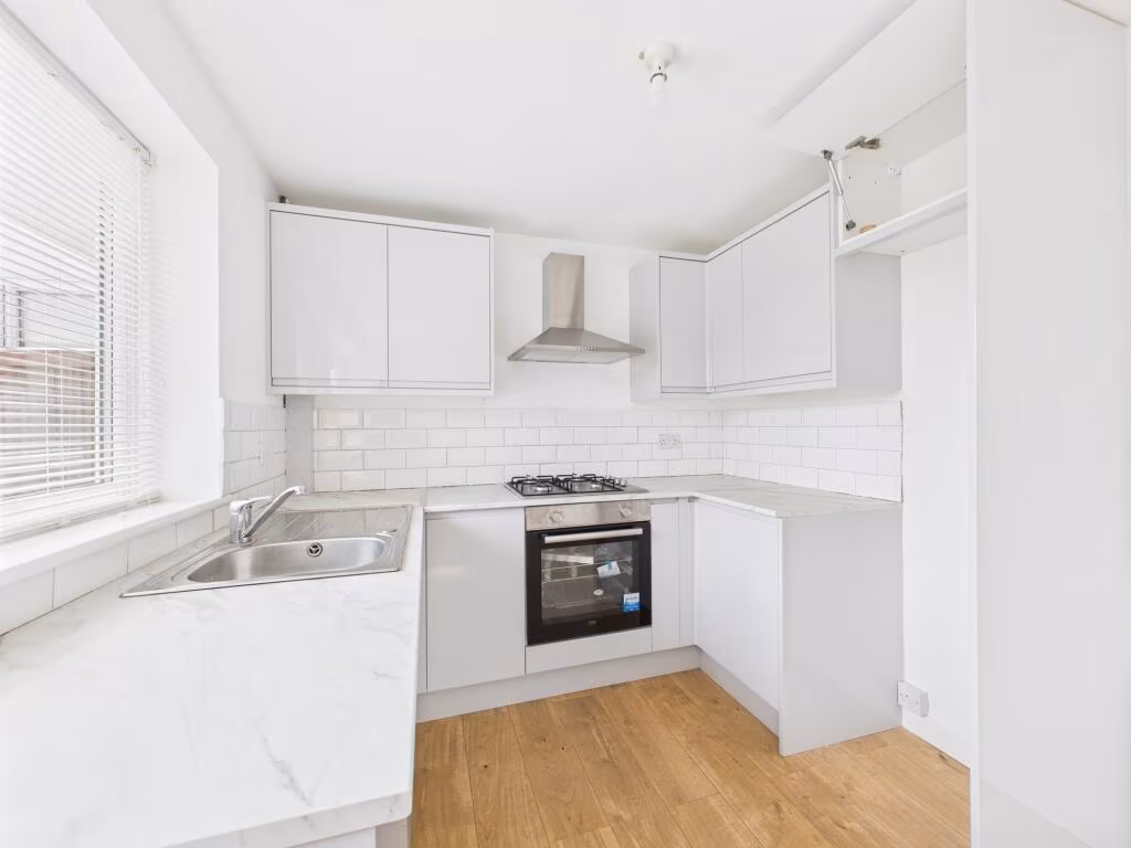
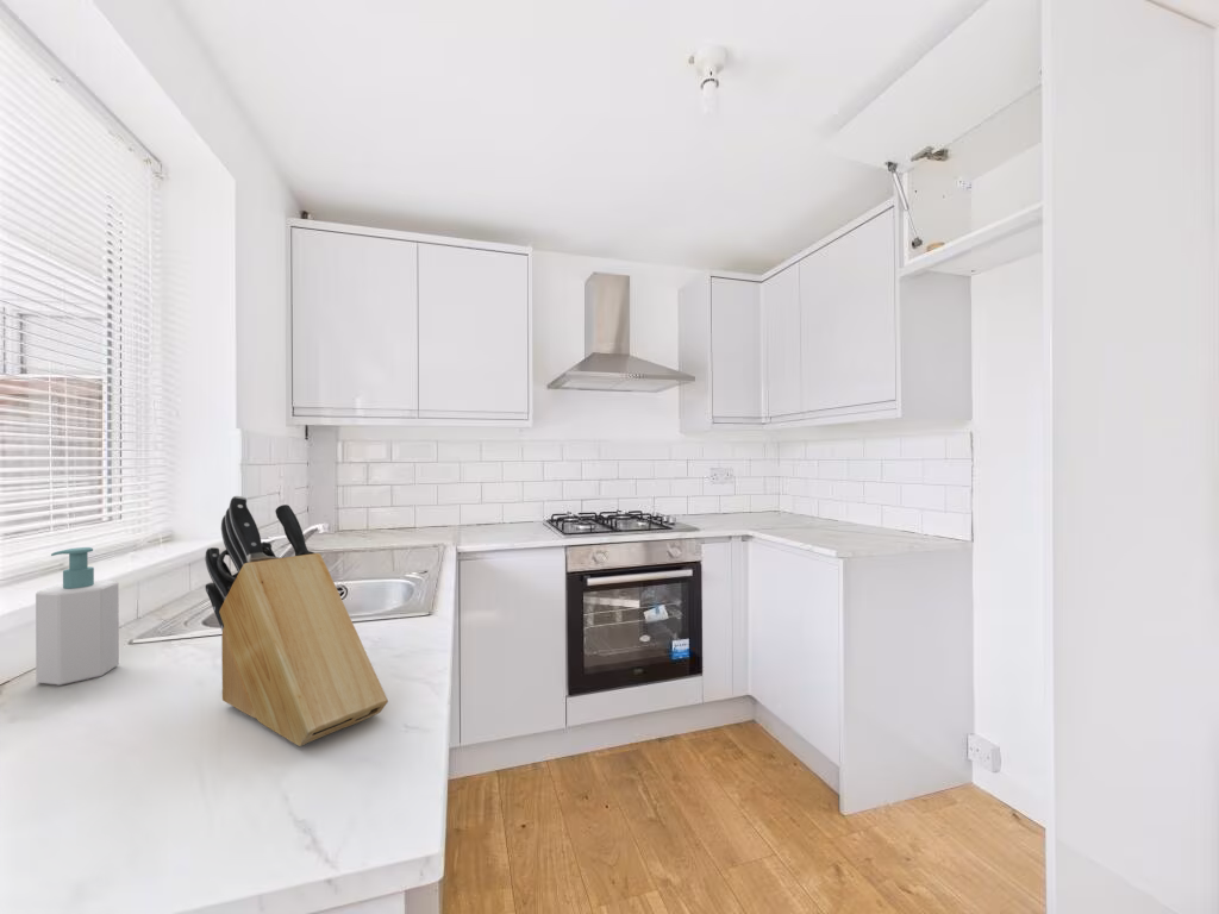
+ knife block (287, 600)
+ soap bottle (79, 611)
